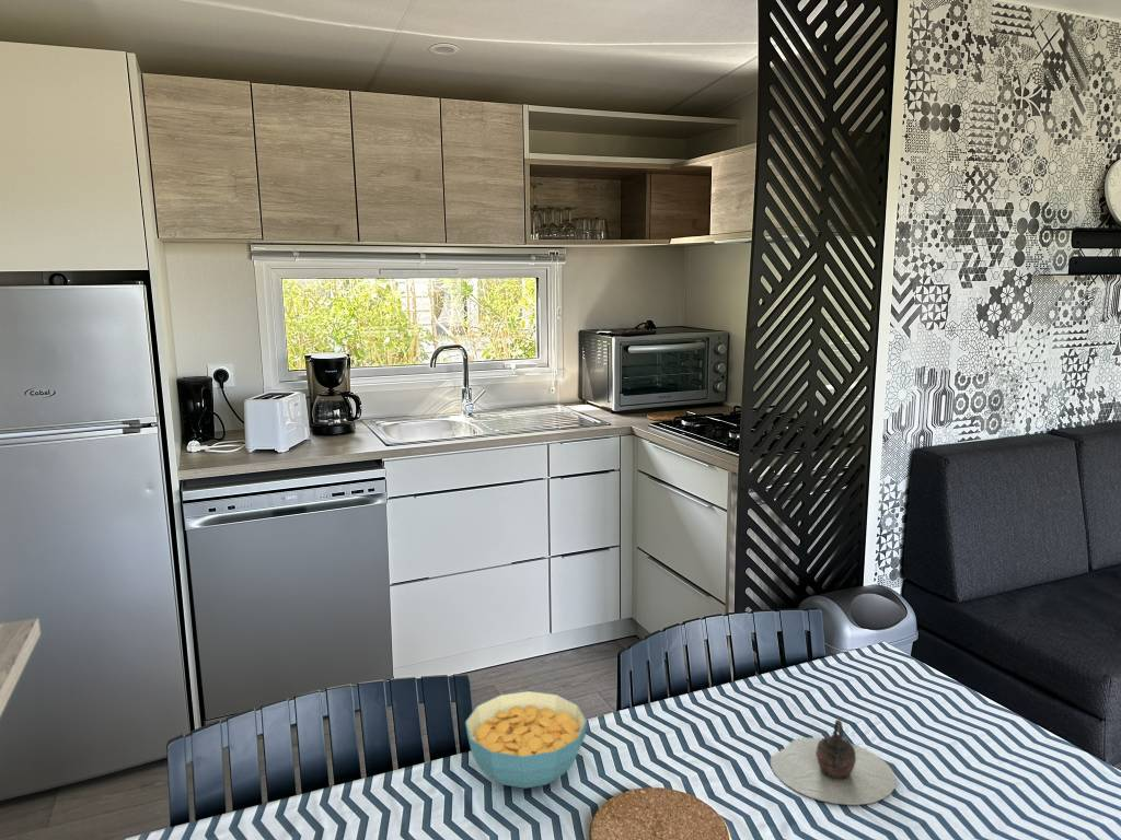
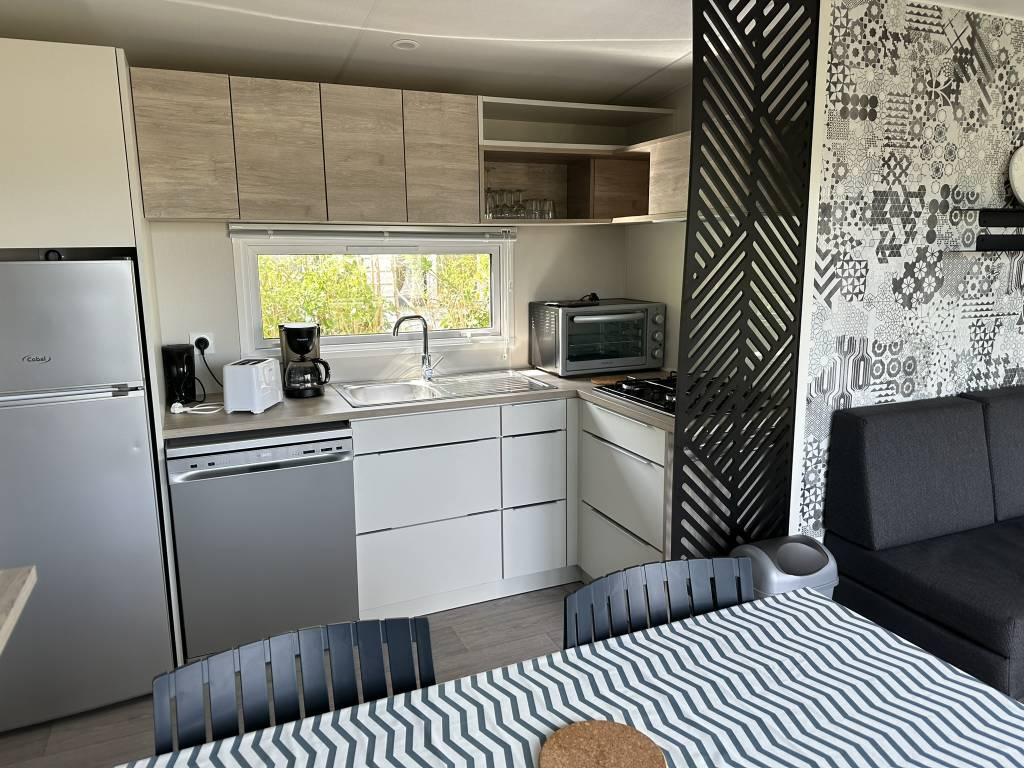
- teapot (832, 745)
- cereal bowl (527, 748)
